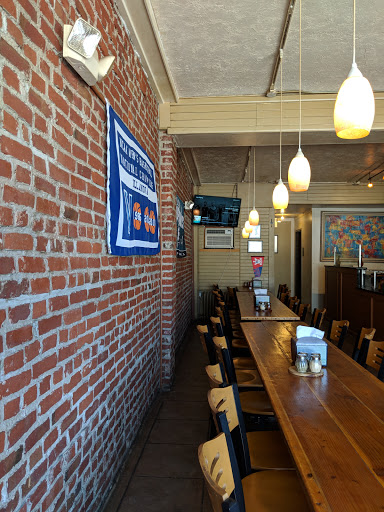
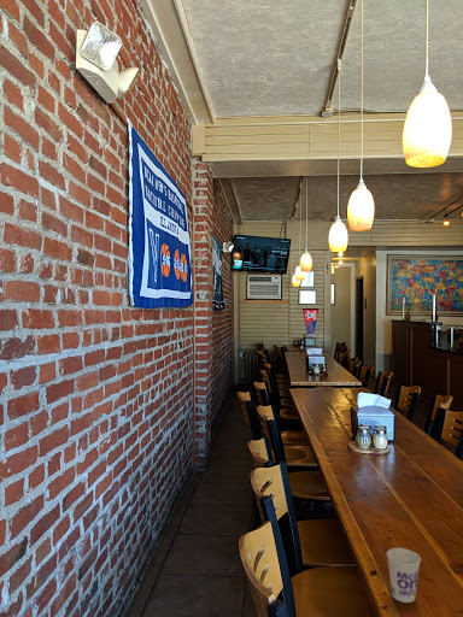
+ cup (403, 575)
